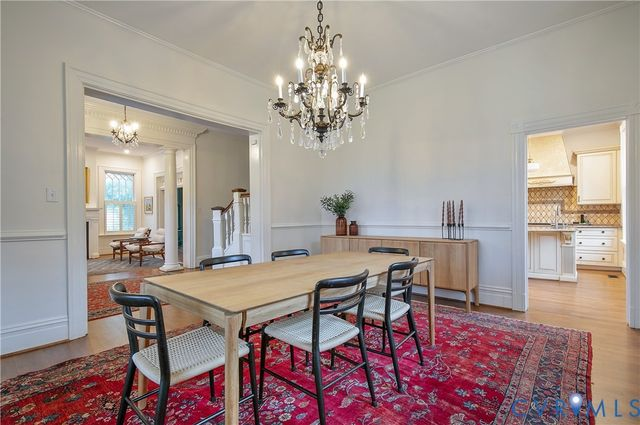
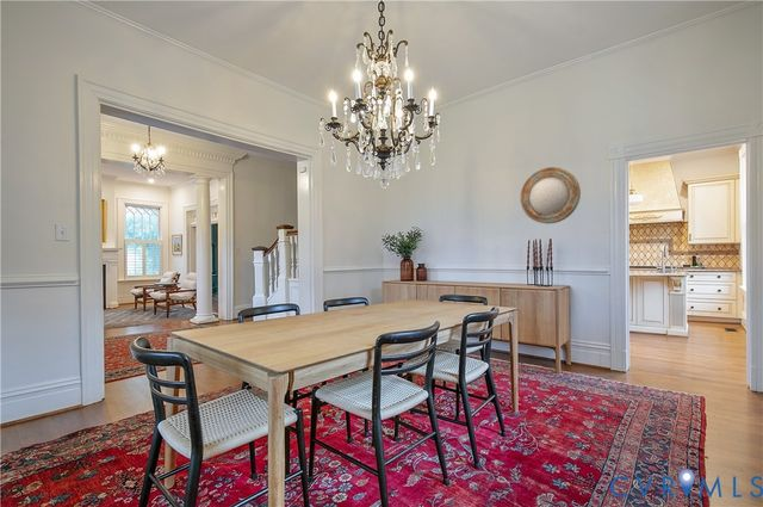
+ home mirror (548, 194)
